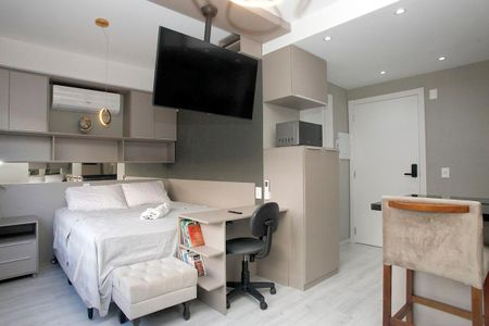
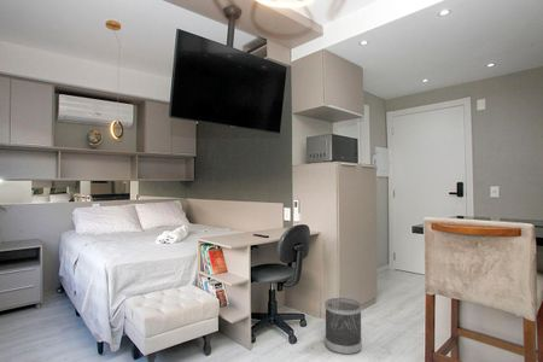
+ wastebasket (343, 325)
